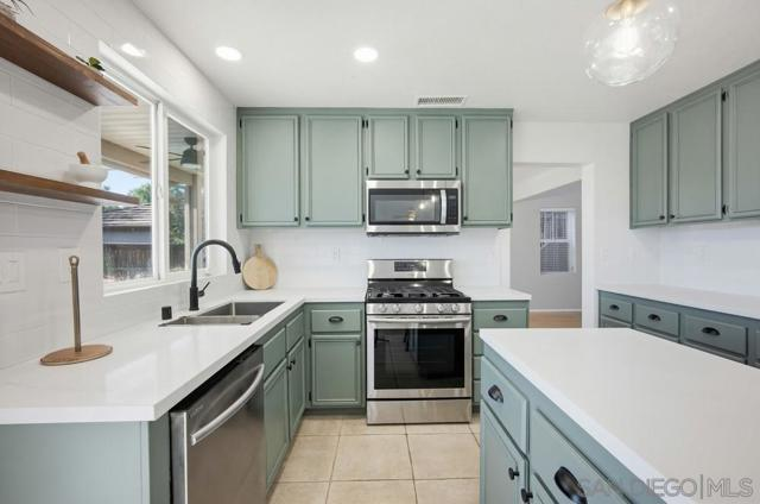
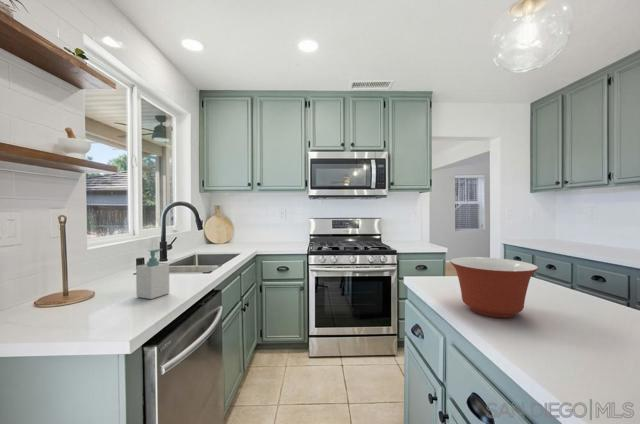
+ soap bottle (153, 272)
+ mixing bowl (491, 286)
